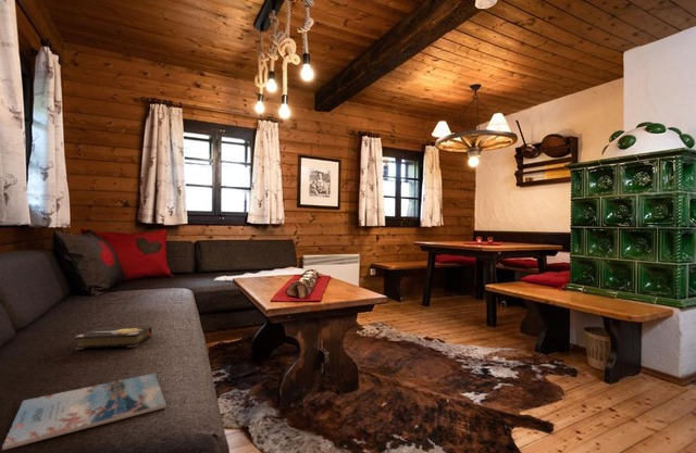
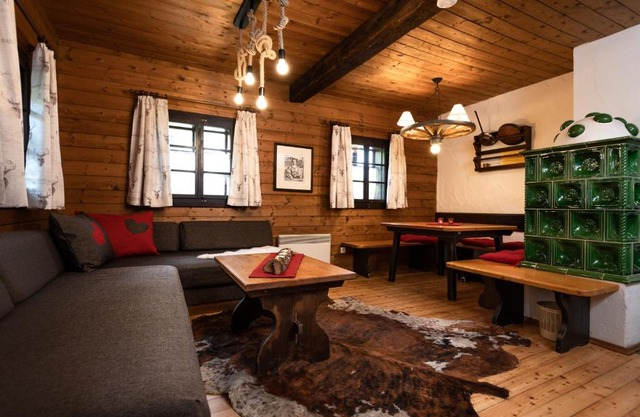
- magazine (94, 403)
- hardback book (115, 335)
